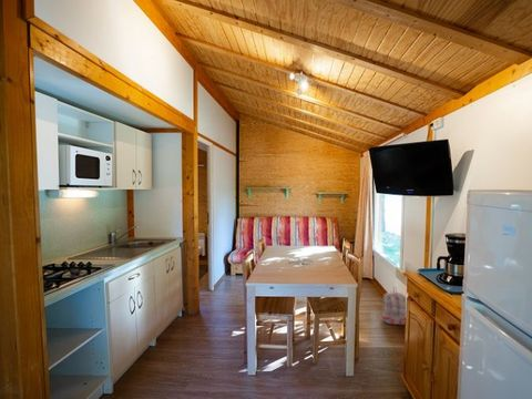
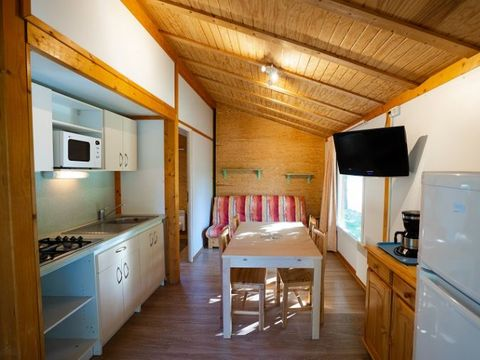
- backpack (395, 305)
